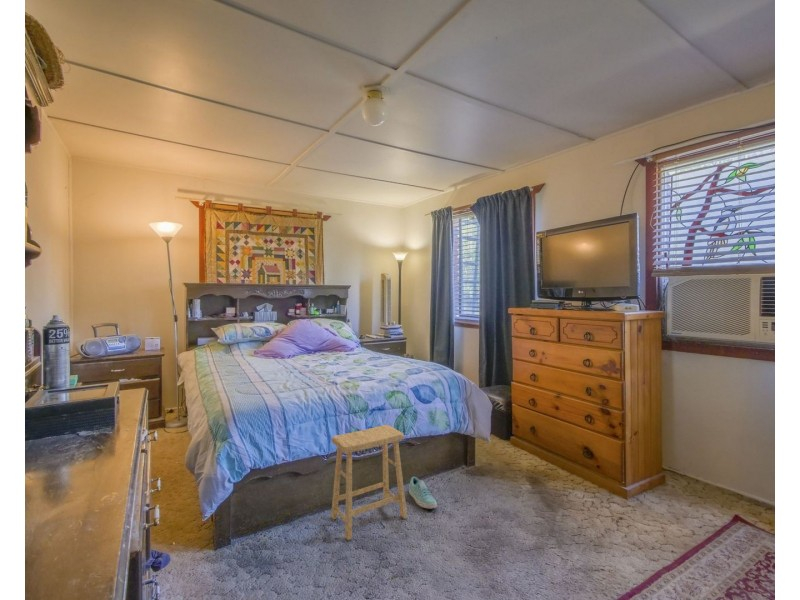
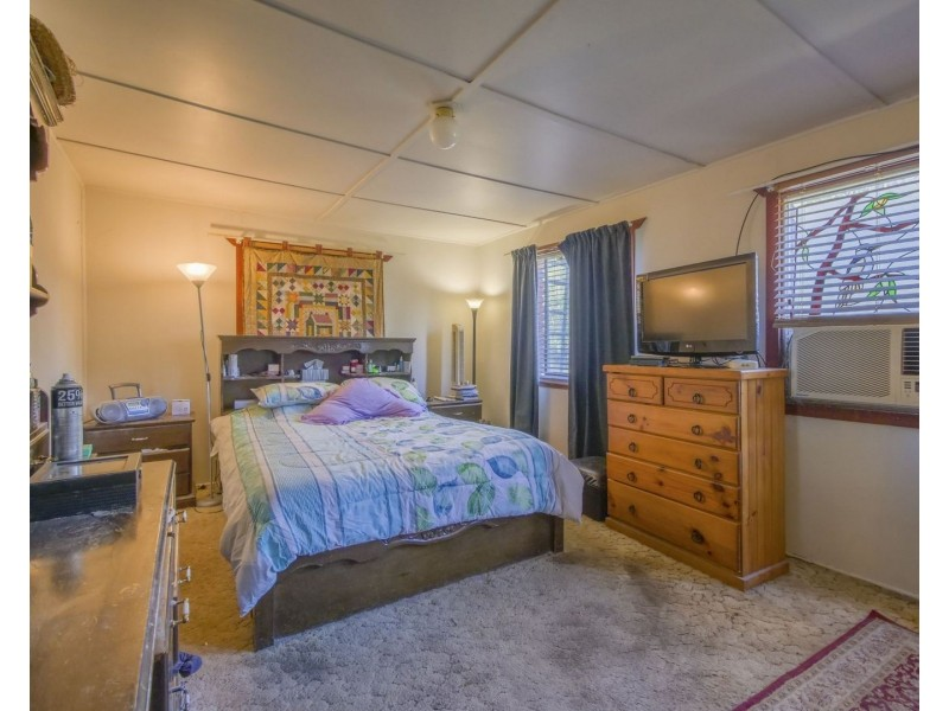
- footstool (371, 485)
- sneaker (421, 491)
